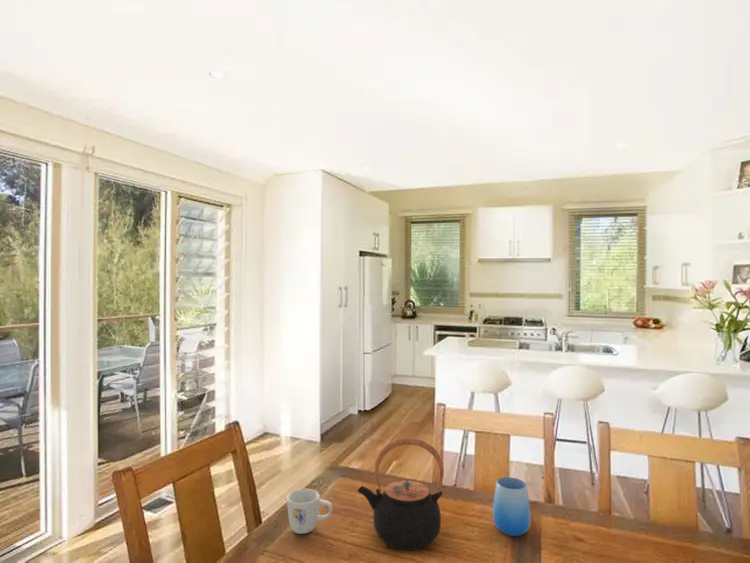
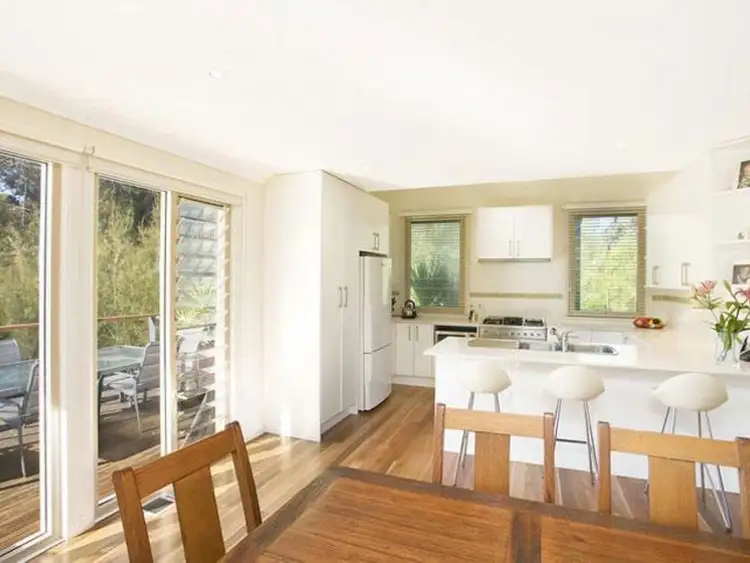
- cup (511, 505)
- mug (309, 512)
- teapot (400, 486)
